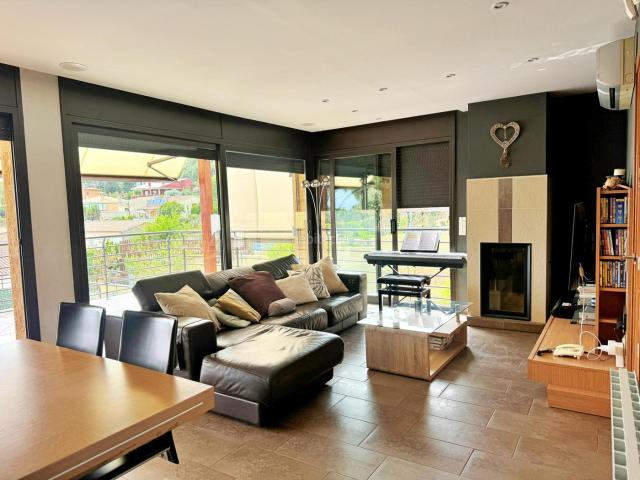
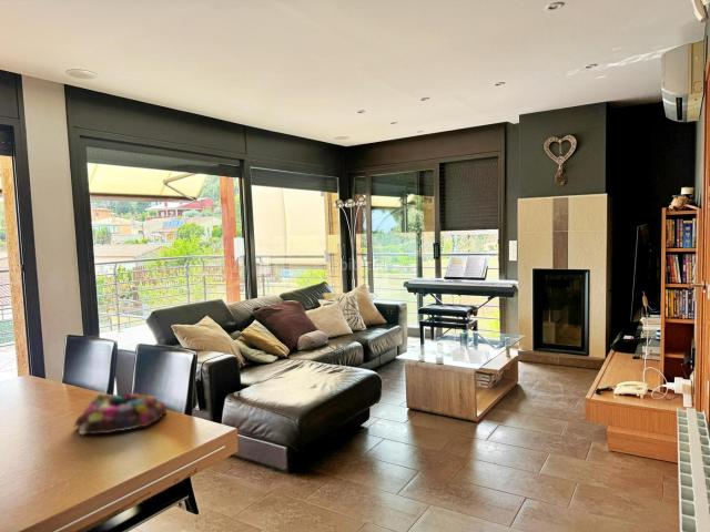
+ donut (120, 408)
